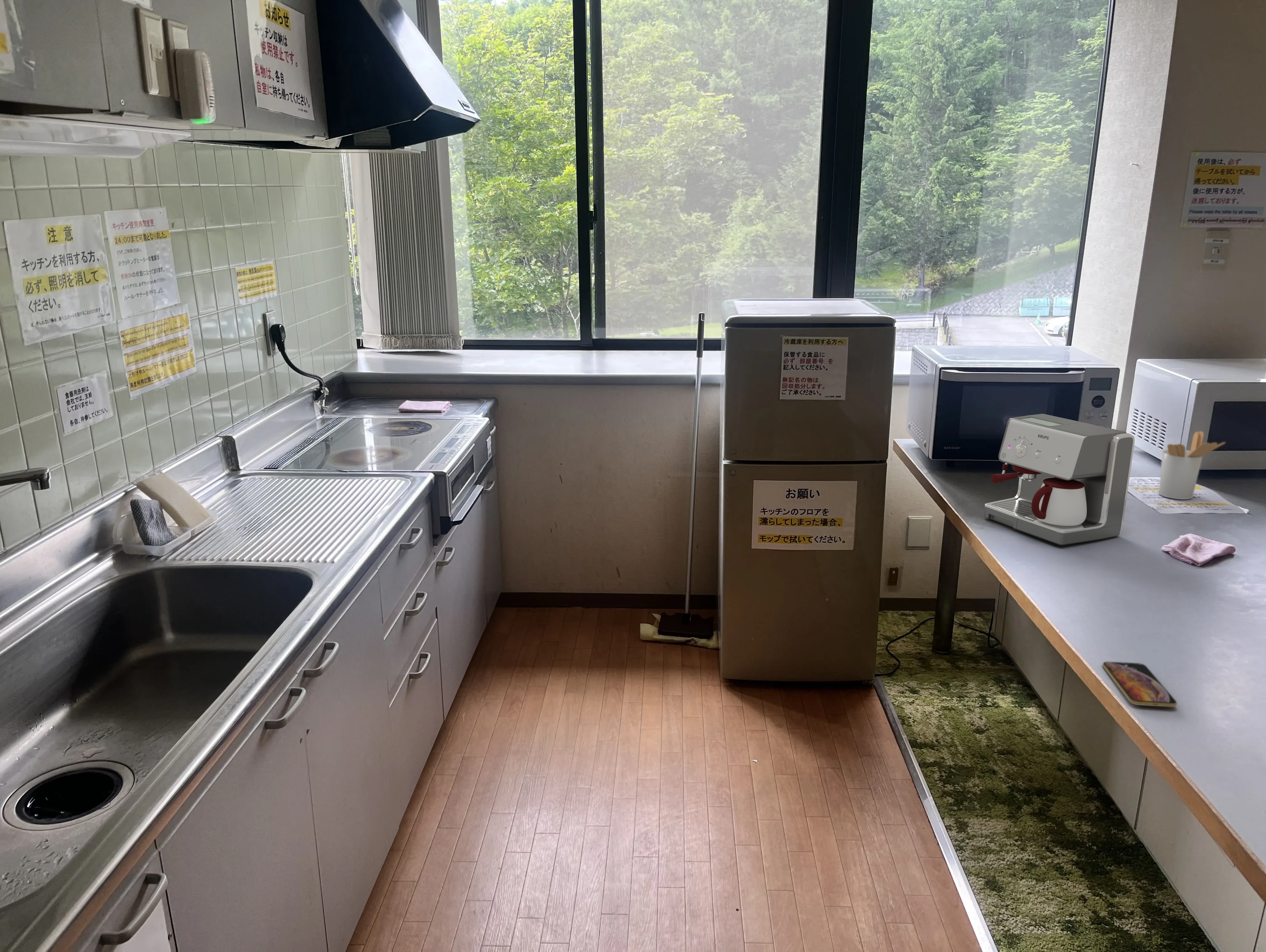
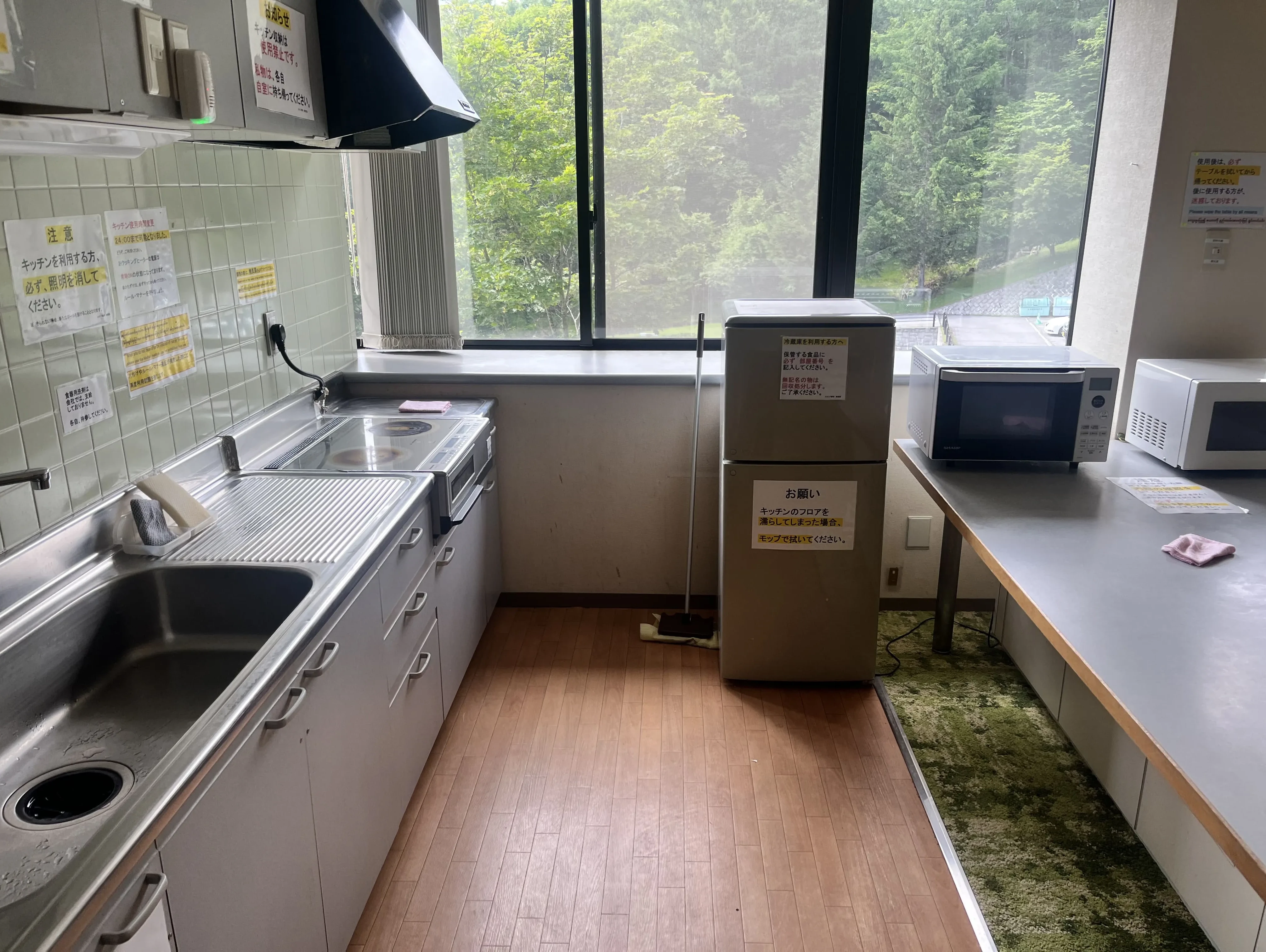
- utensil holder (1189, 466)
- smartphone (1138, 683)
- coffee maker (1056, 476)
